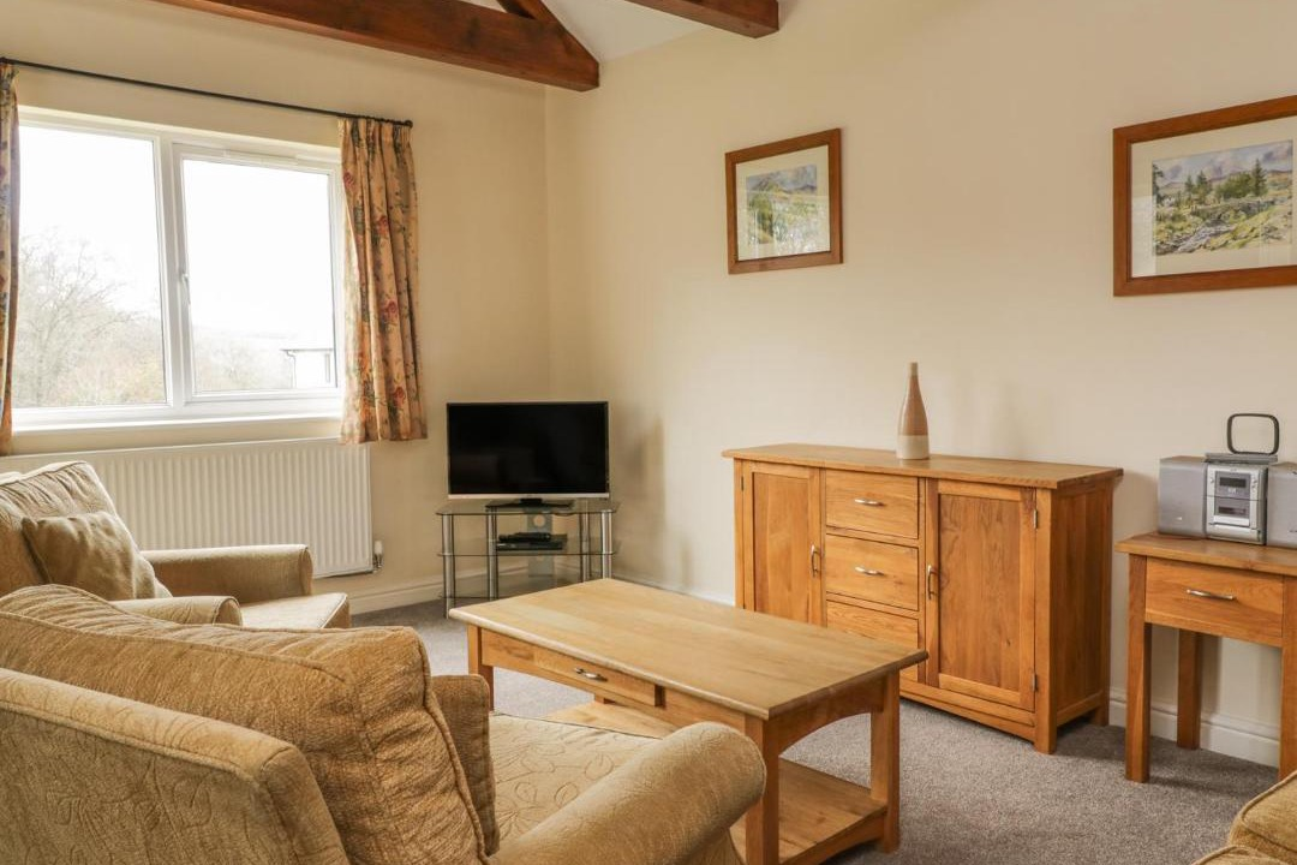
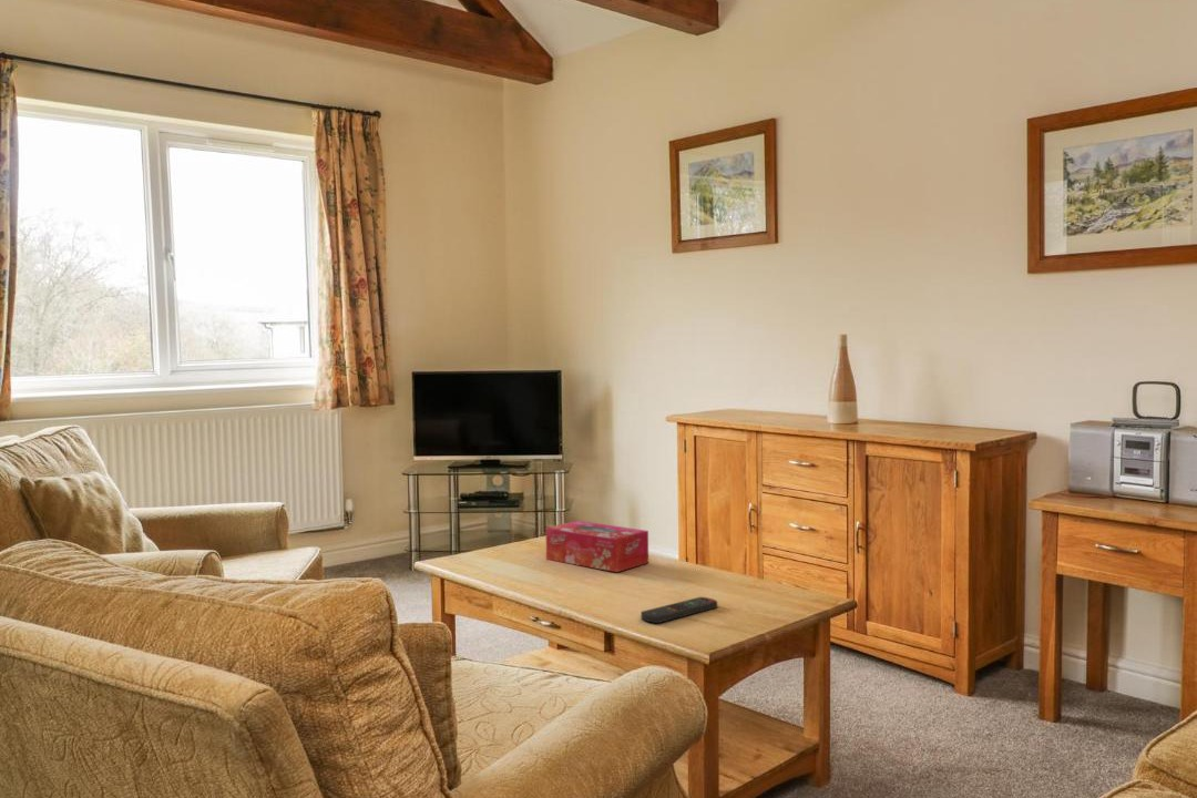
+ tissue box (596, 544)
+ remote control (679, 608)
